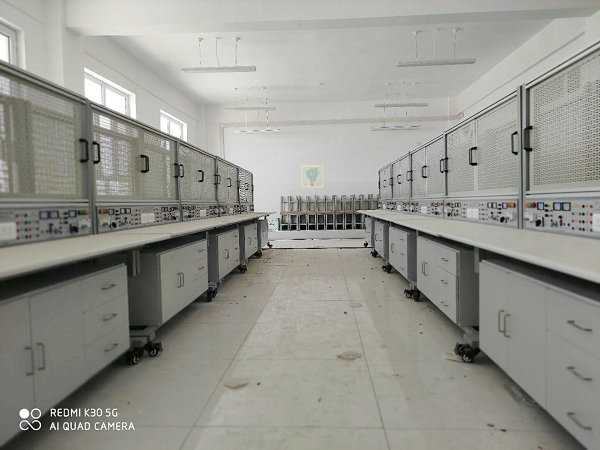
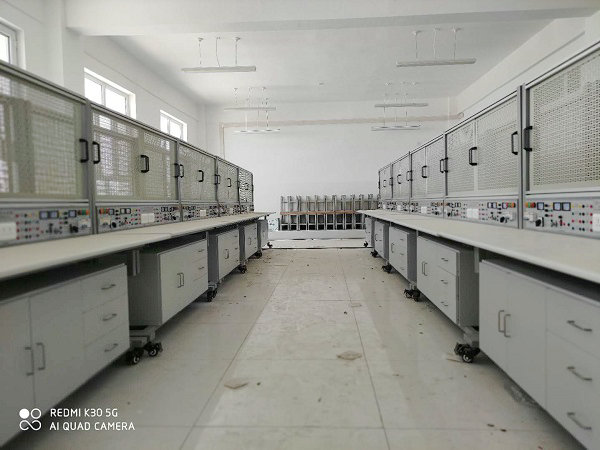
- wall art (312, 176)
